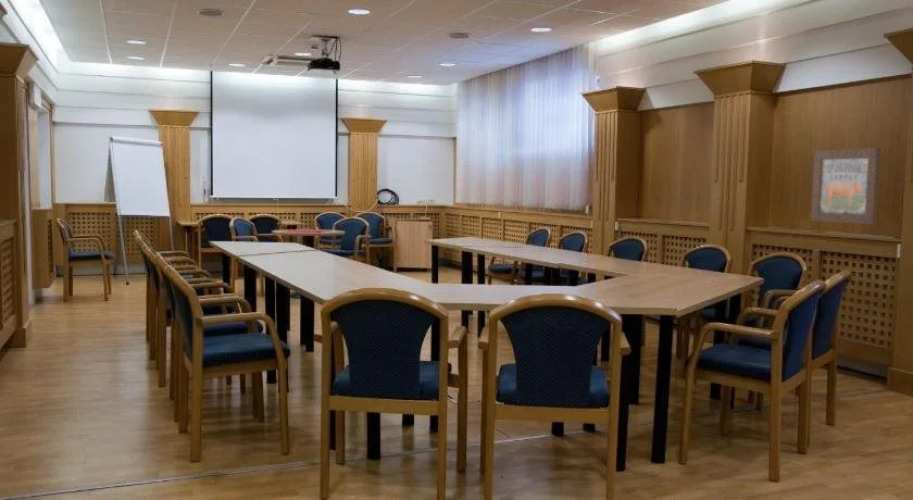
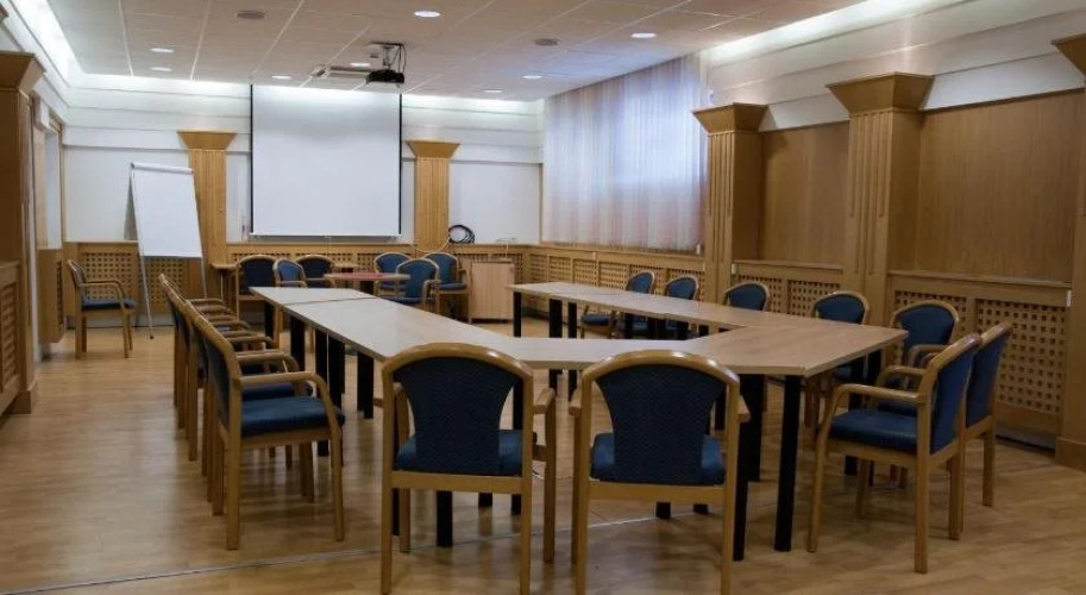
- wall art (844, 186)
